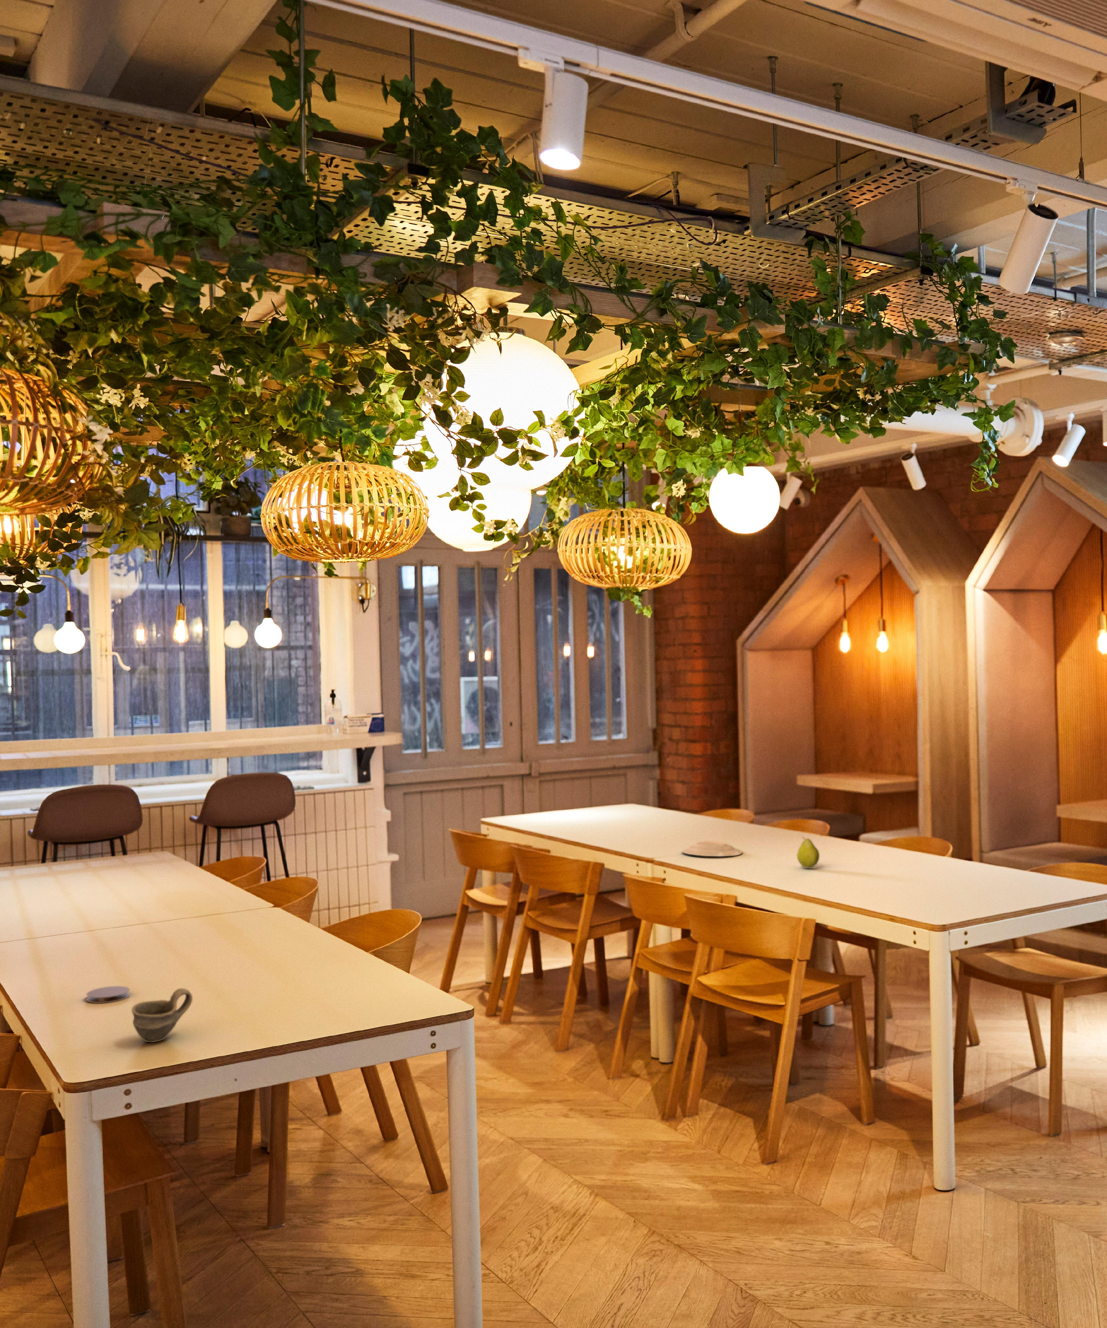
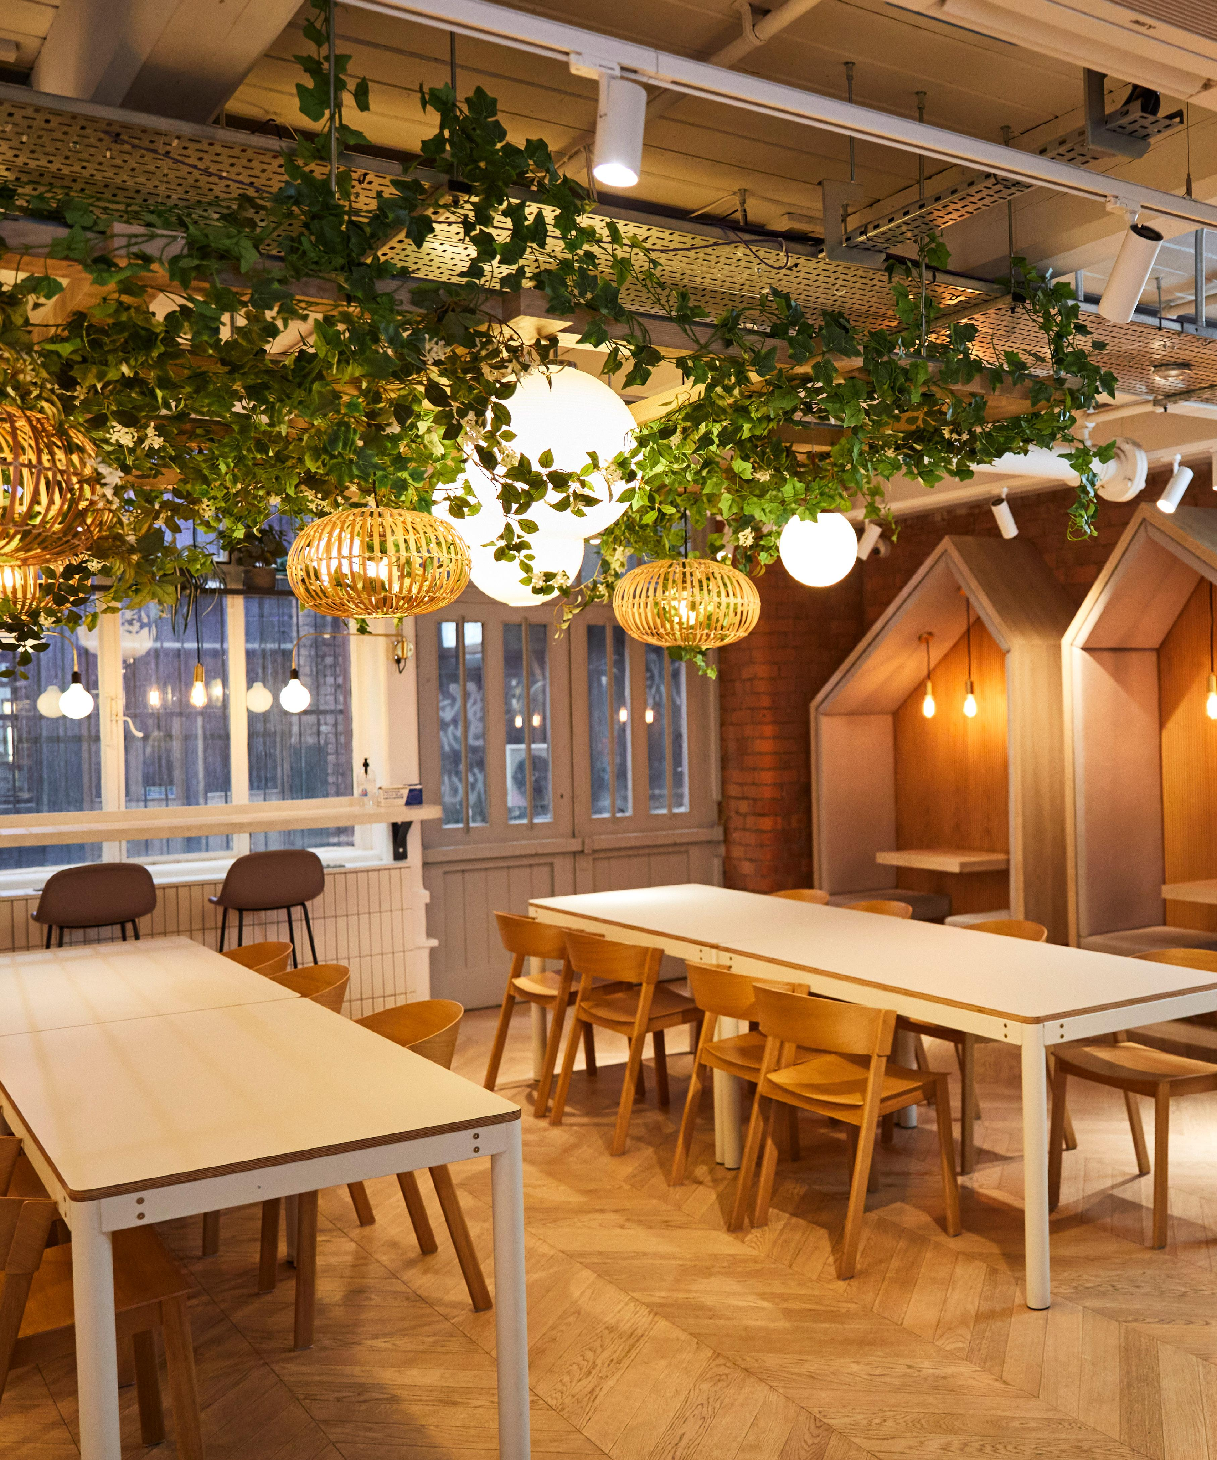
- plate (712, 848)
- cup (160, 1016)
- fruit (808, 853)
- coaster (108, 995)
